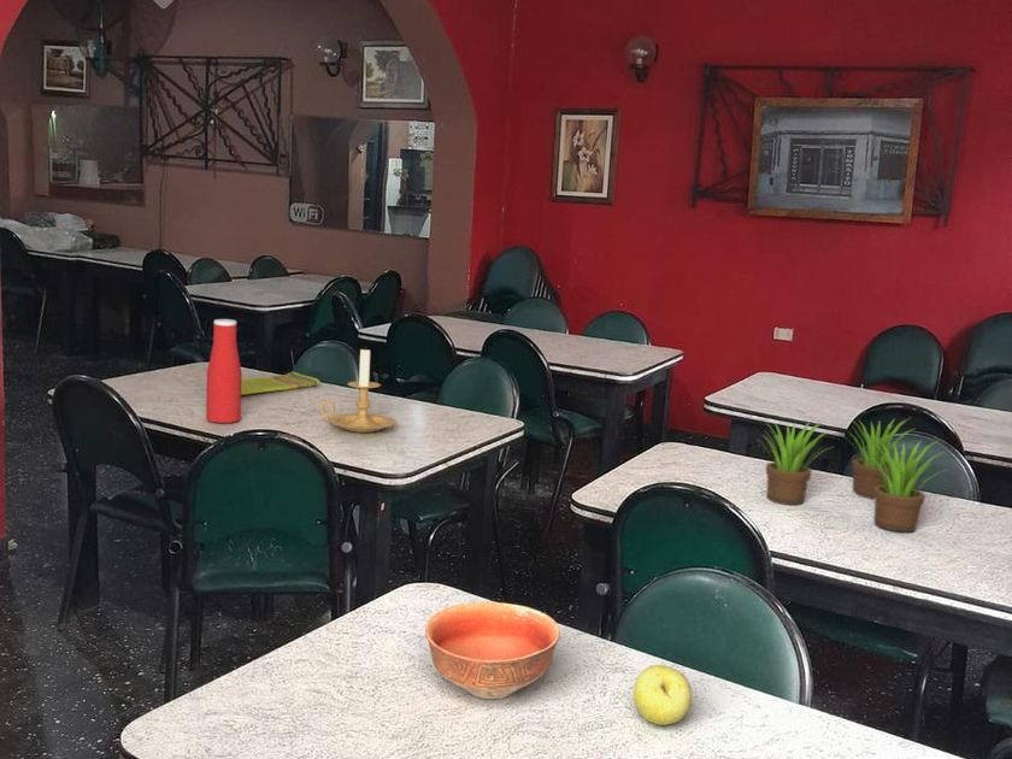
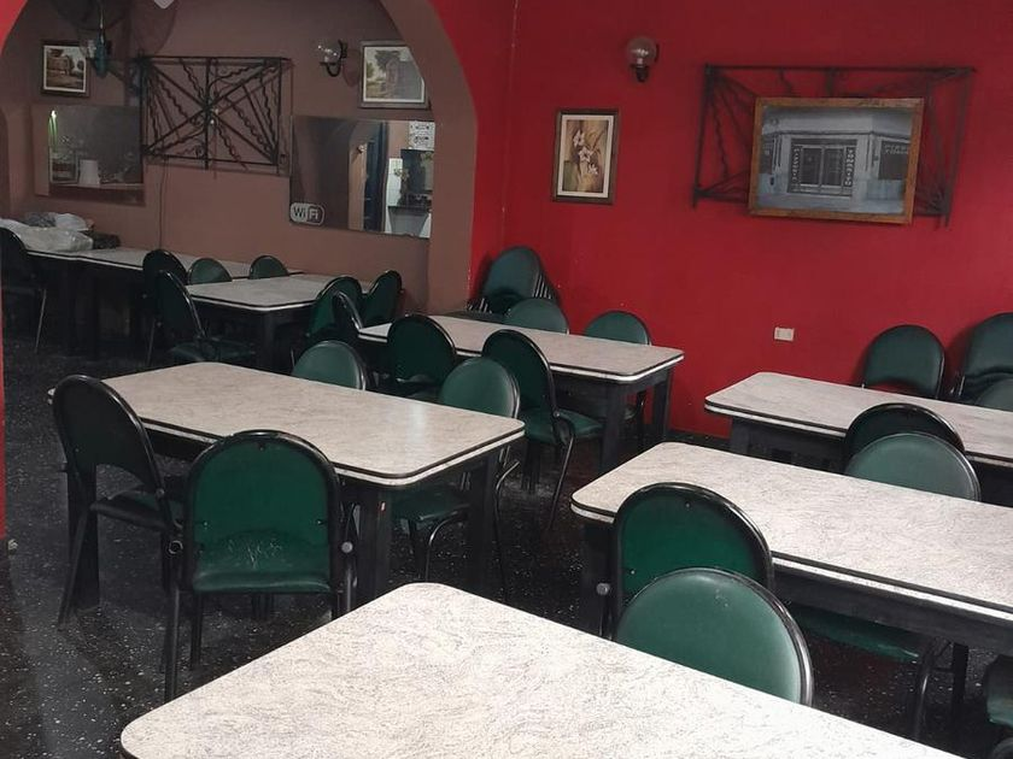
- bottle (224, 370)
- dish towel (266, 383)
- candle holder (363, 387)
- bowl (490, 657)
- apple (661, 695)
- plant (869, 469)
